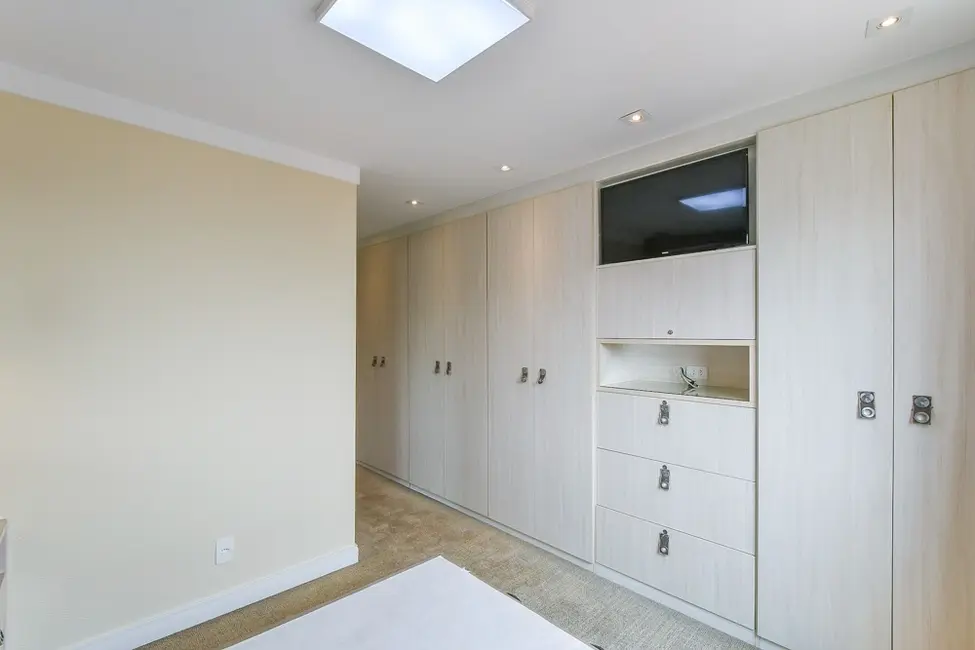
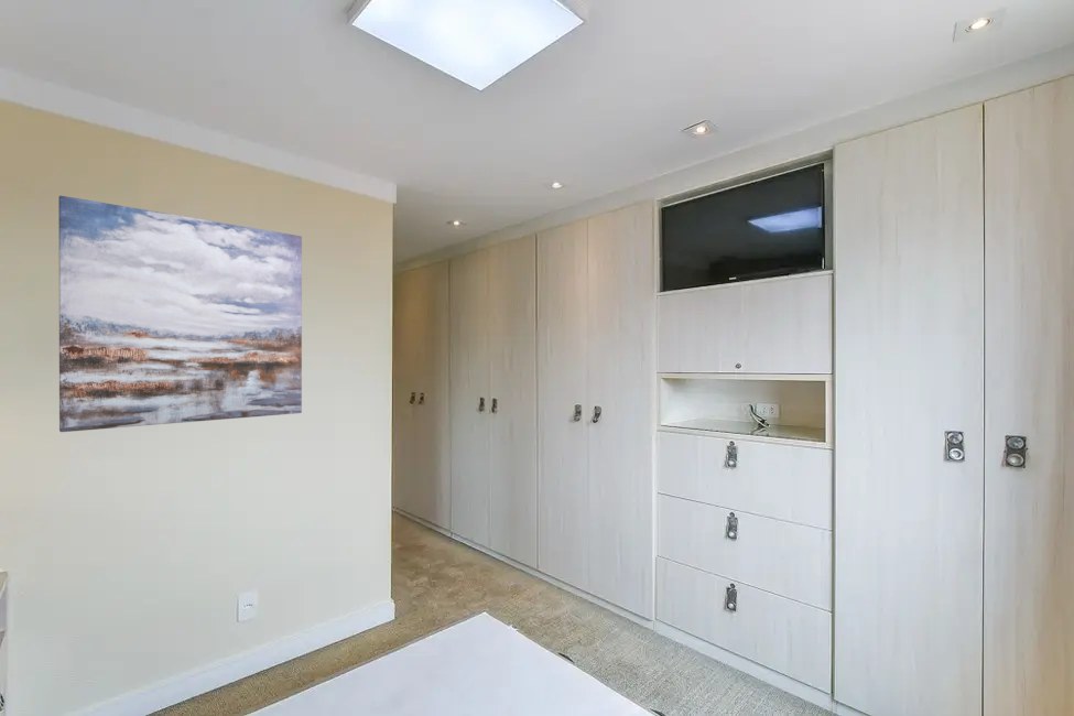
+ wall art (197, 319)
